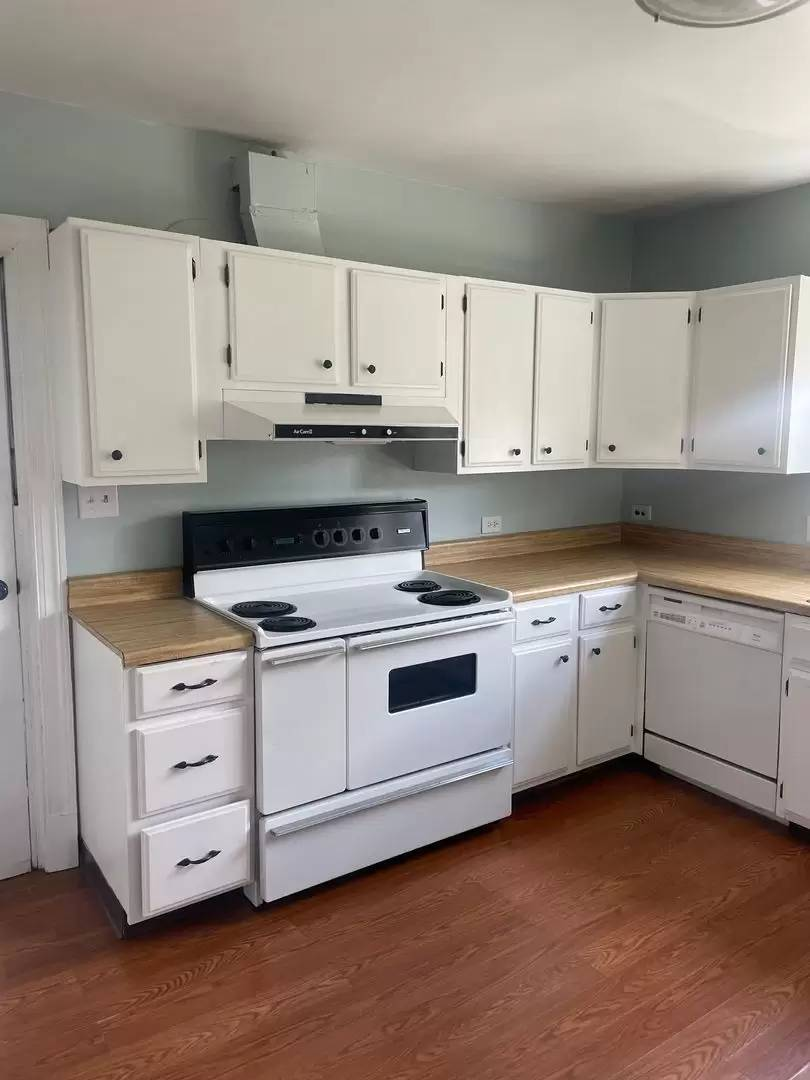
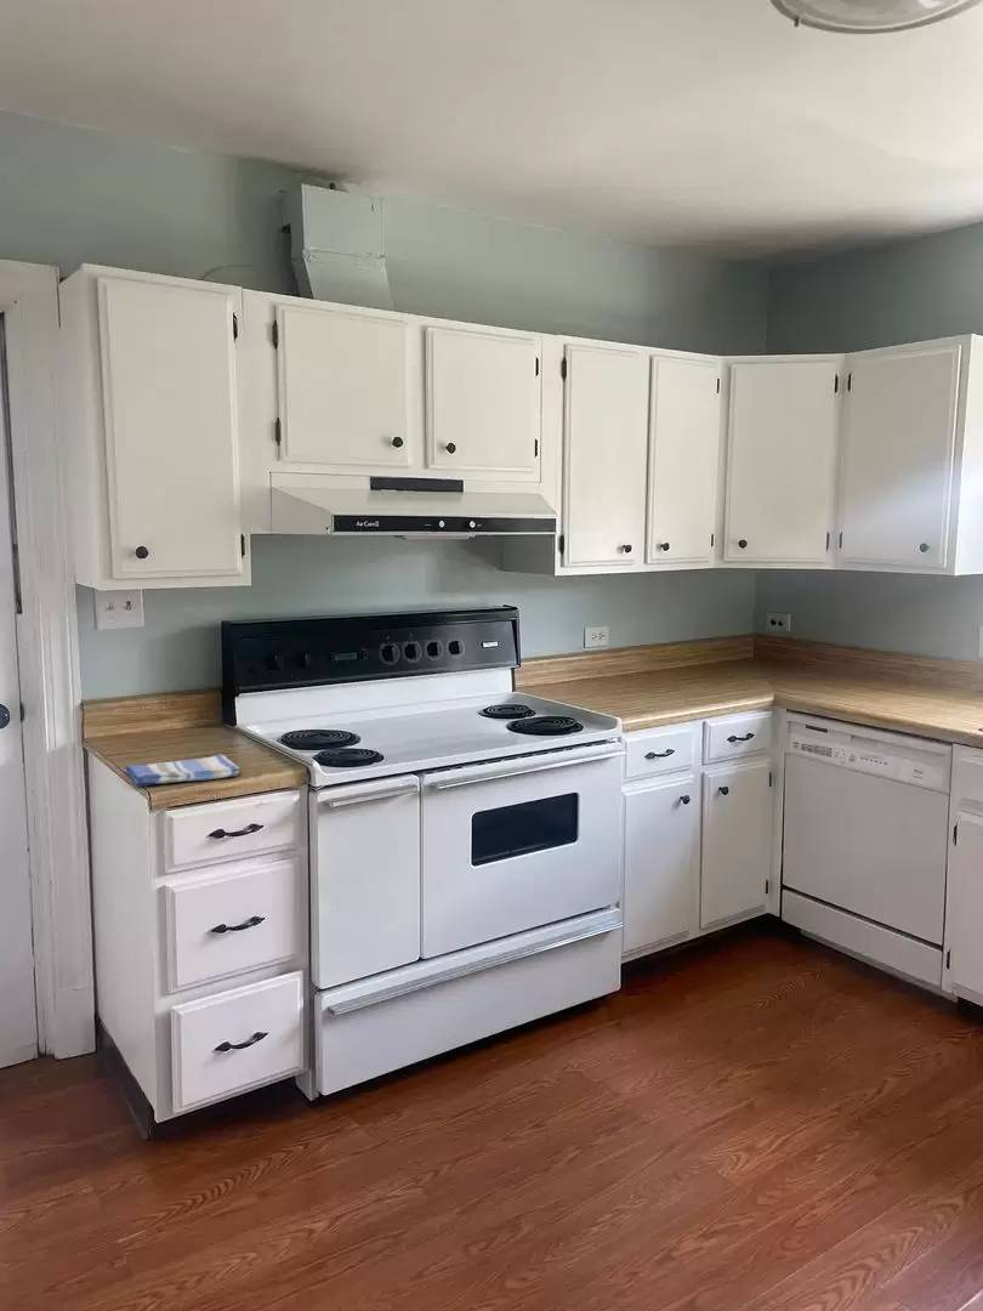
+ dish towel (182, 768)
